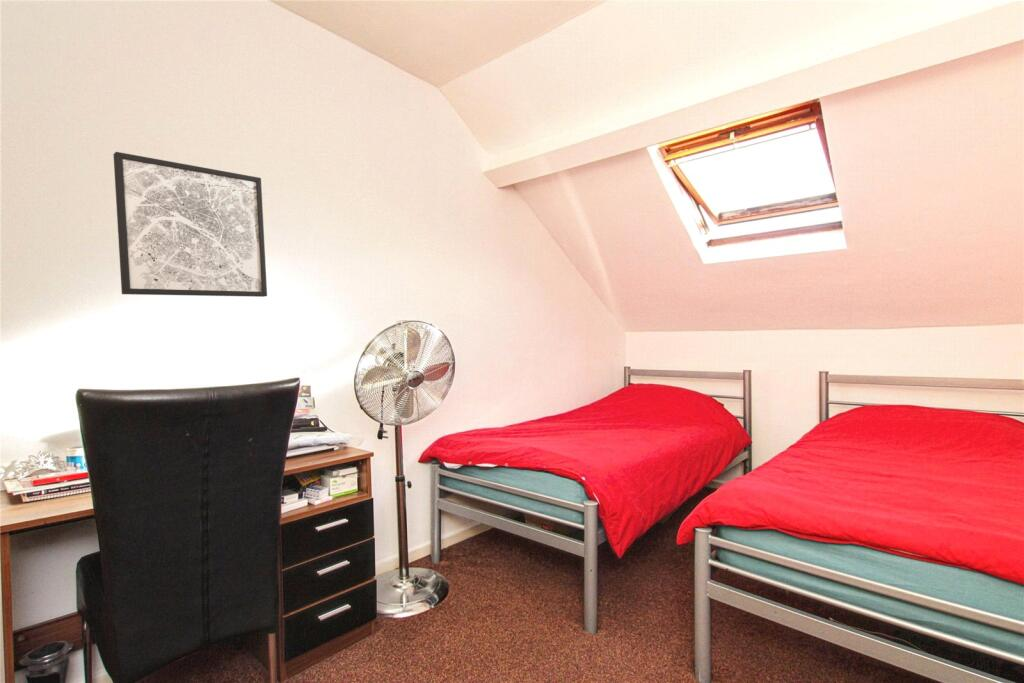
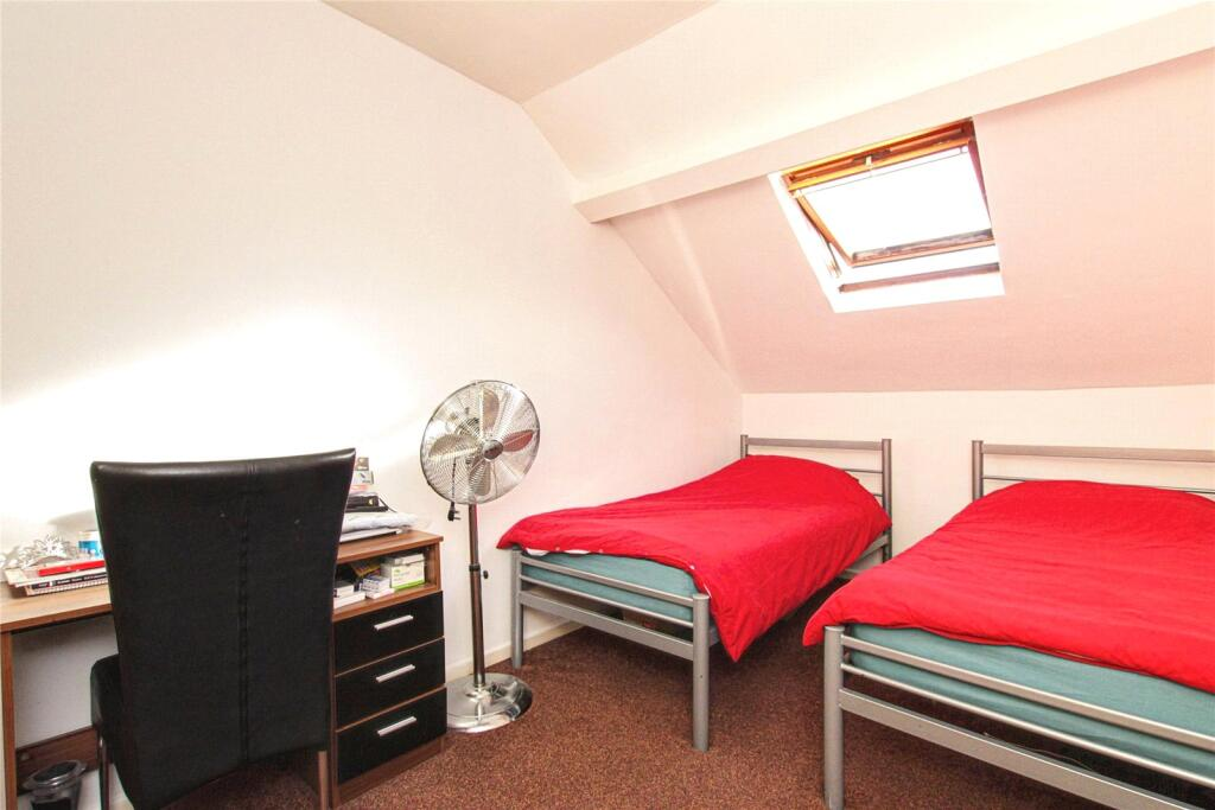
- wall art (197, 231)
